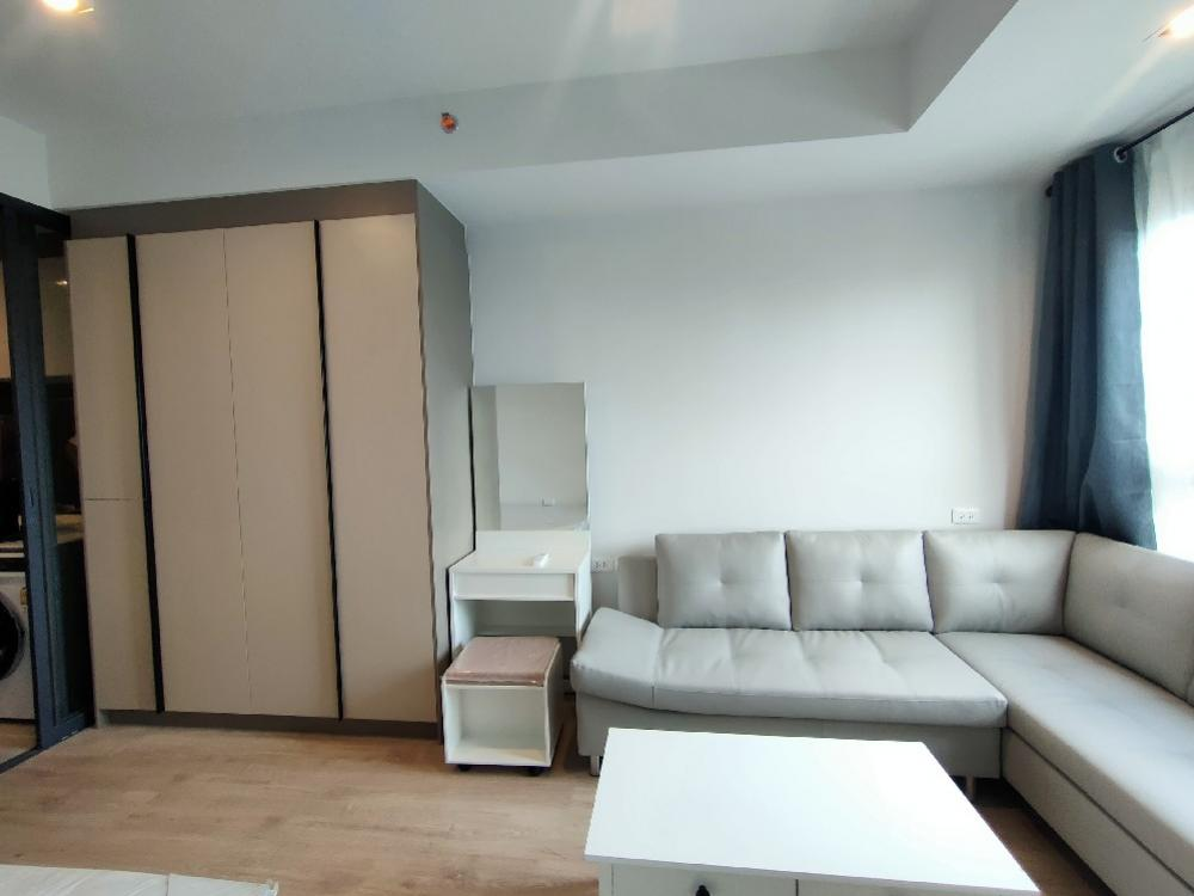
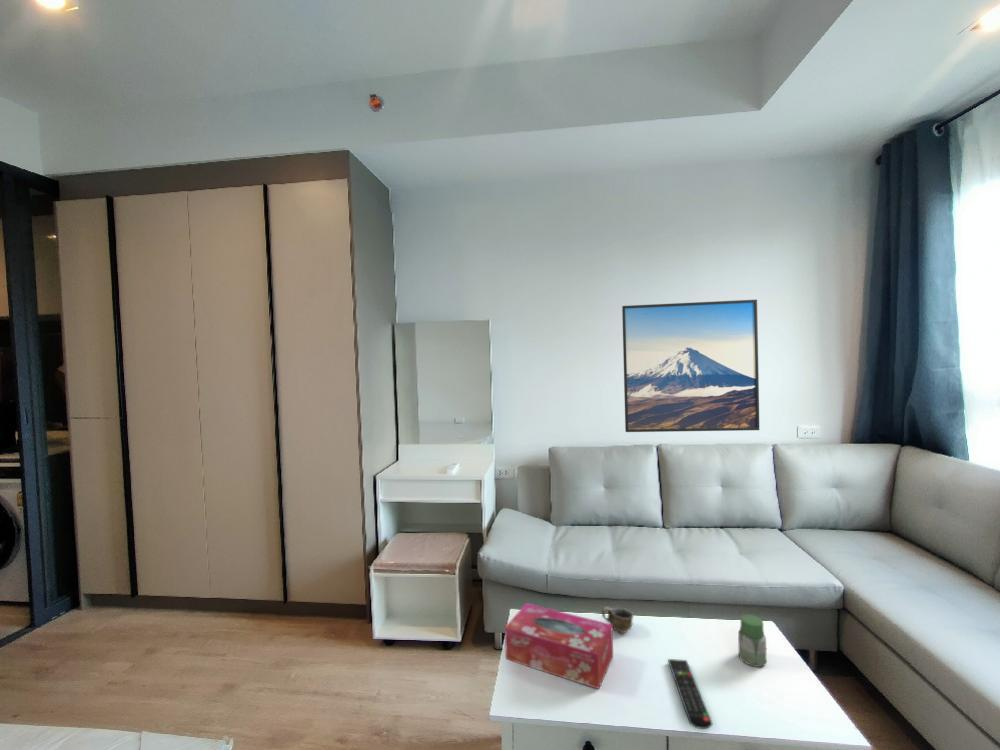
+ cup (618, 617)
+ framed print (689, 367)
+ remote control (688, 691)
+ tissue box (558, 641)
+ jar (752, 639)
